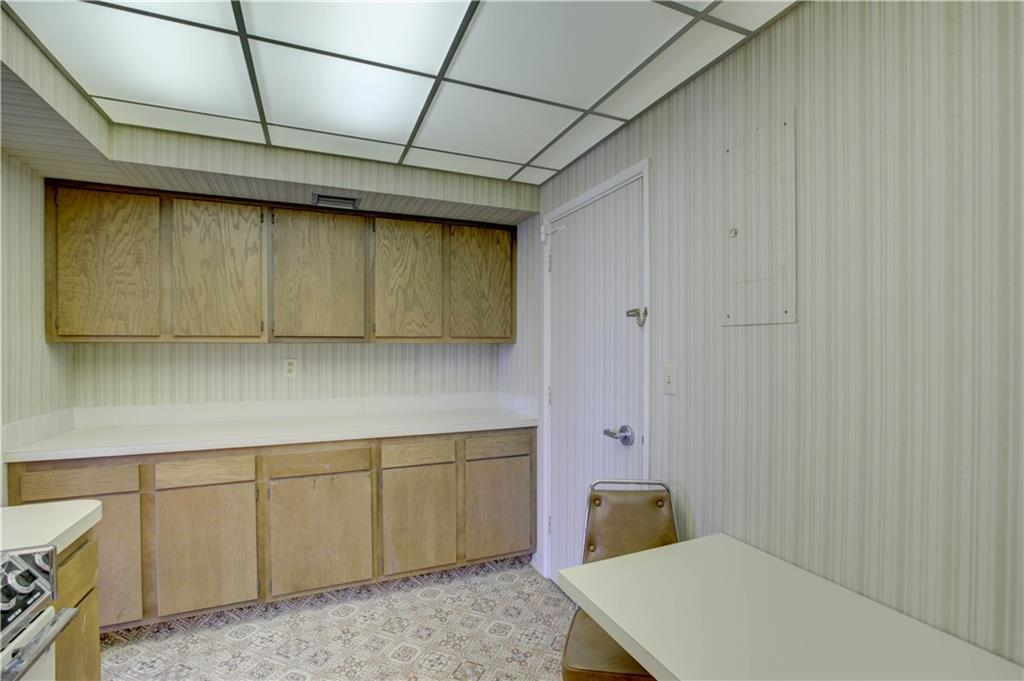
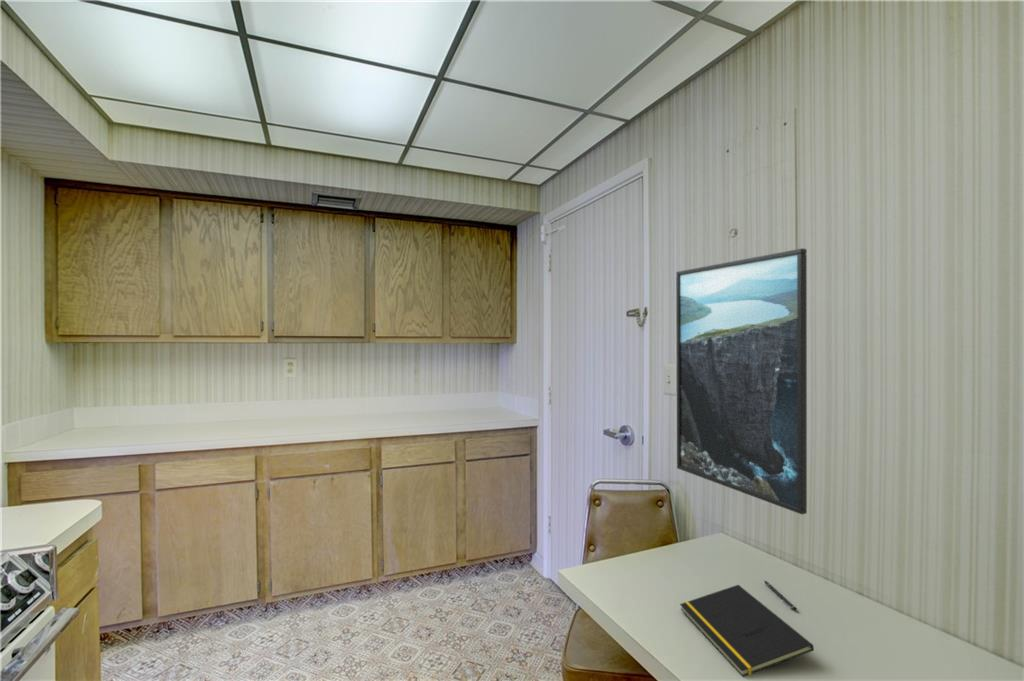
+ pen (778, 593)
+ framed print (732, 375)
+ notepad (740, 625)
